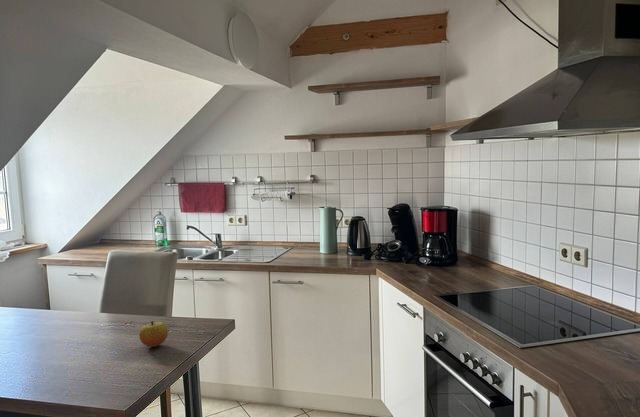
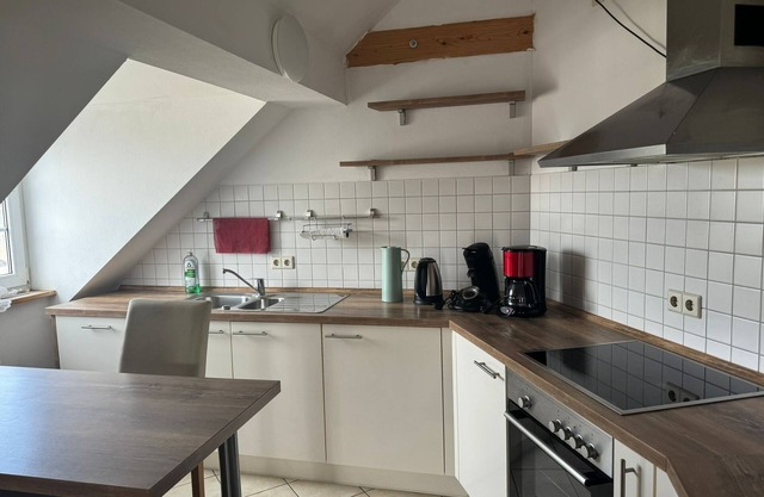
- apple (153, 333)
